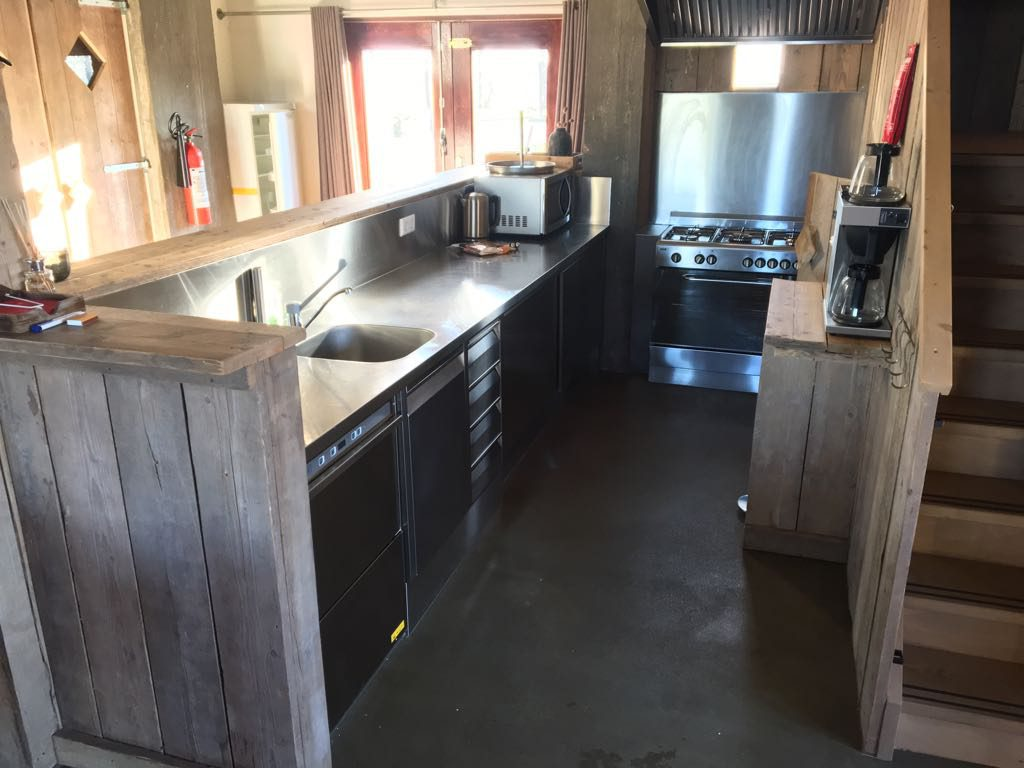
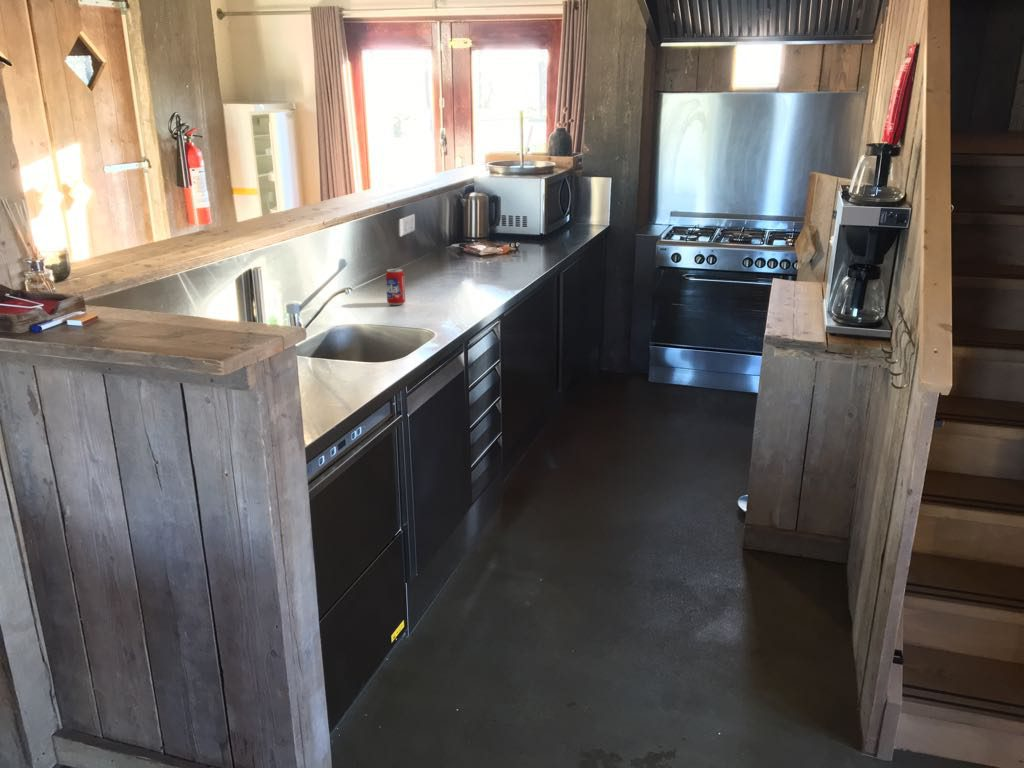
+ beverage can (395, 287)
